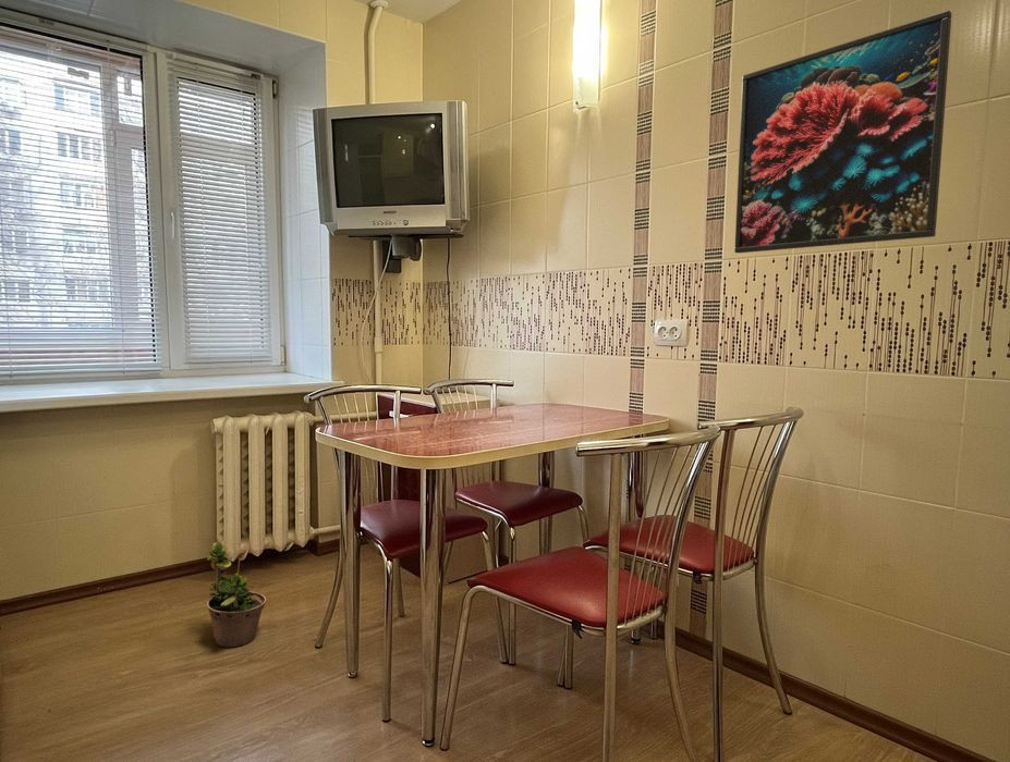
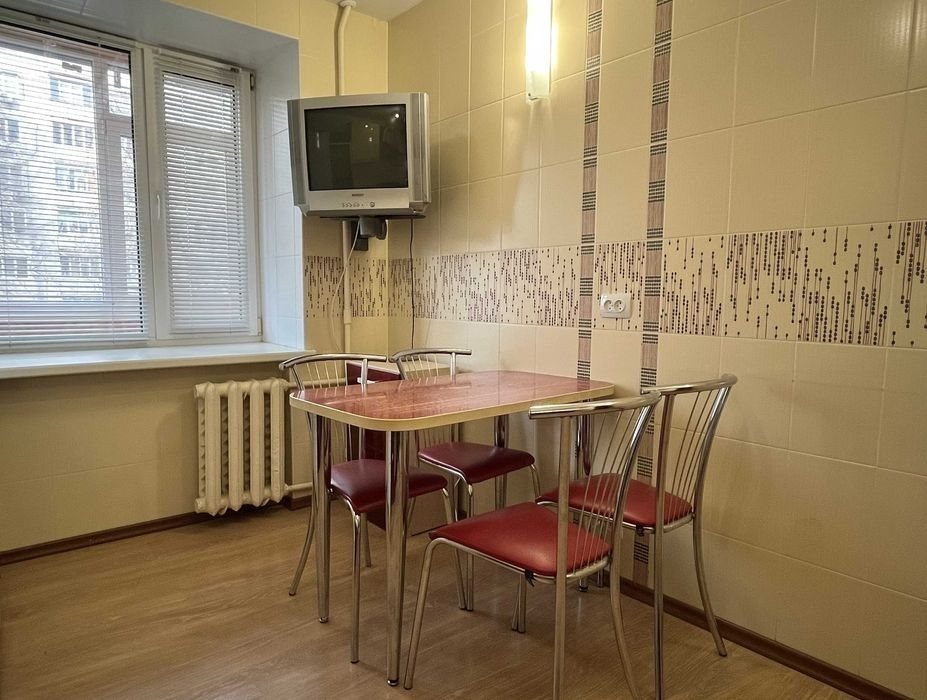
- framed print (829, 148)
- potted plant (236, 588)
